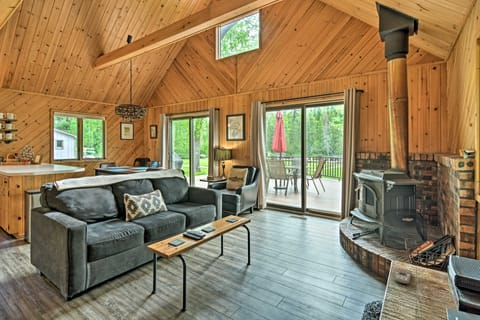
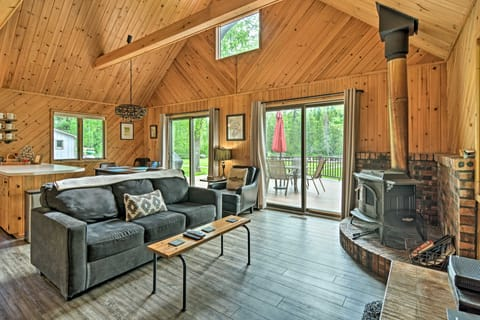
- remote control (402, 275)
